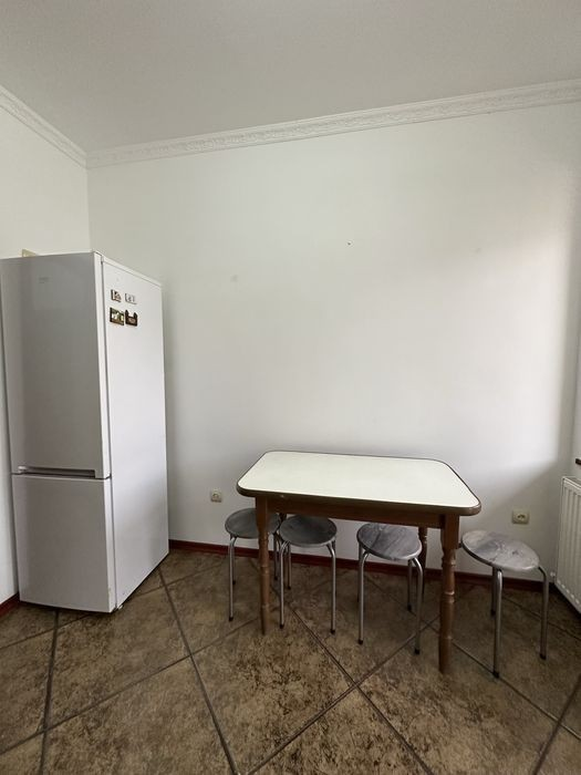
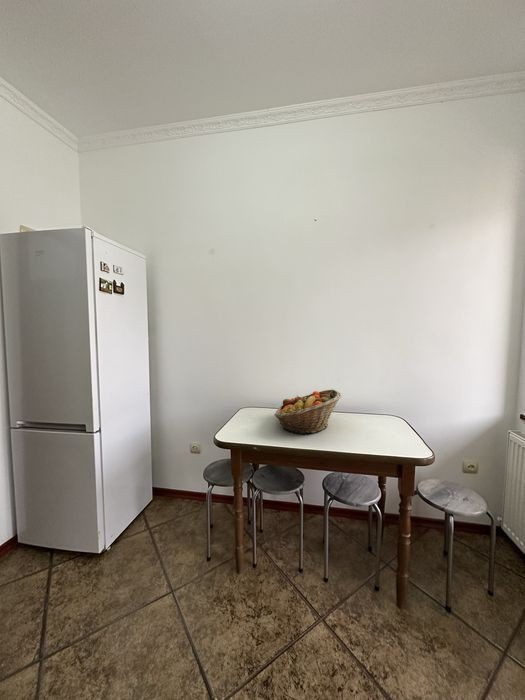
+ fruit basket (307, 408)
